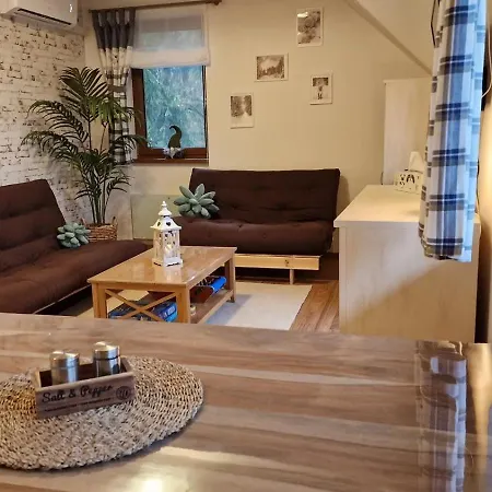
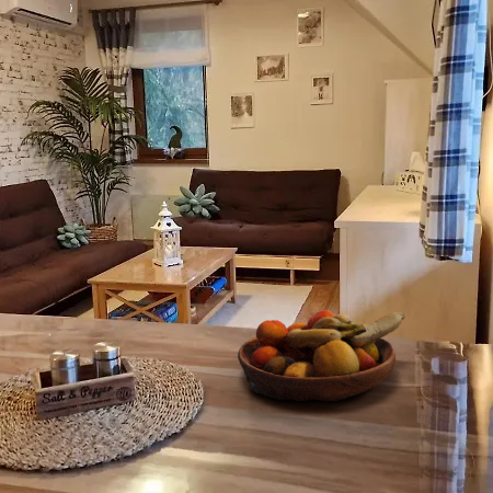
+ fruit bowl (317, 343)
